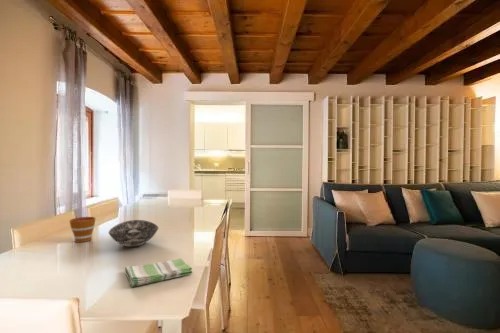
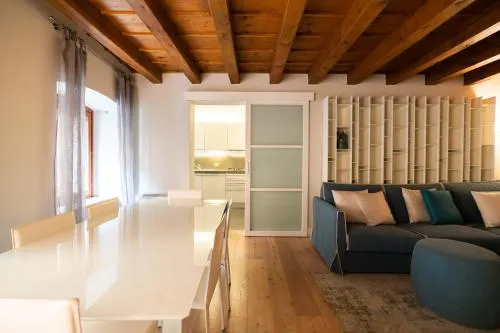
- bowl (134, 234)
- cup (83, 229)
- dish towel (158, 268)
